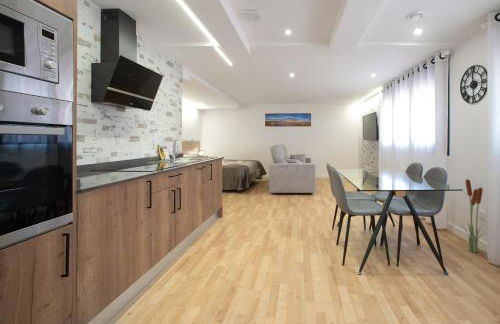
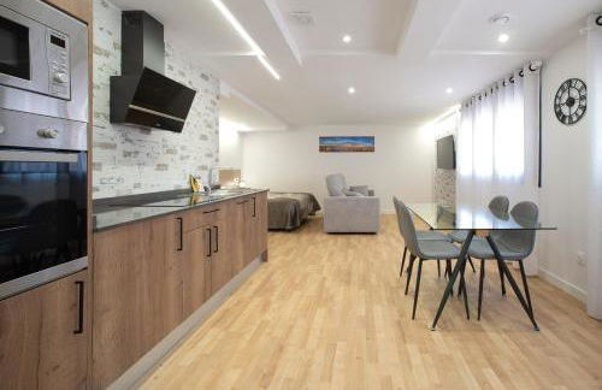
- decorative plant (471, 212)
